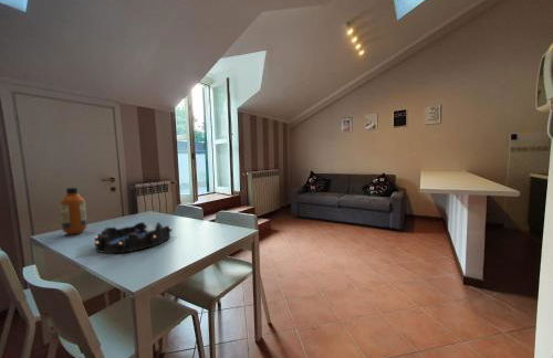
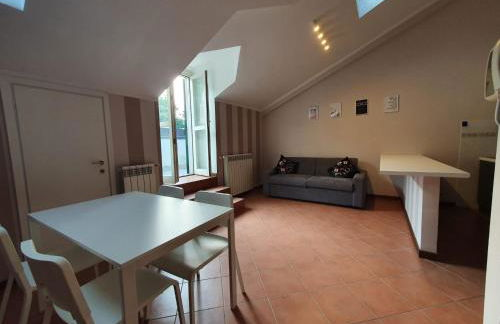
- bottle (73, 210)
- decorative bowl (134, 234)
